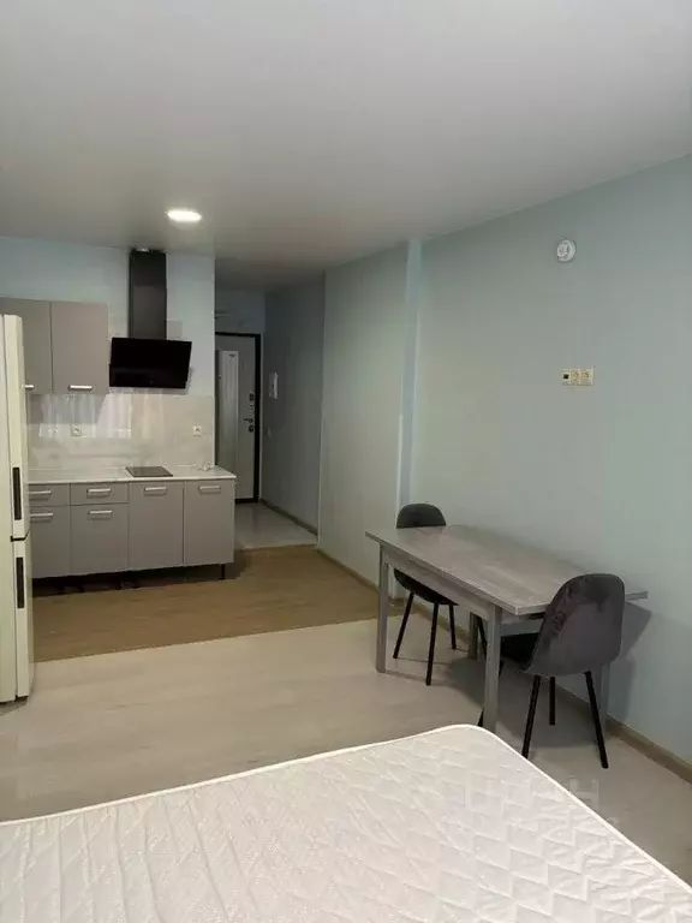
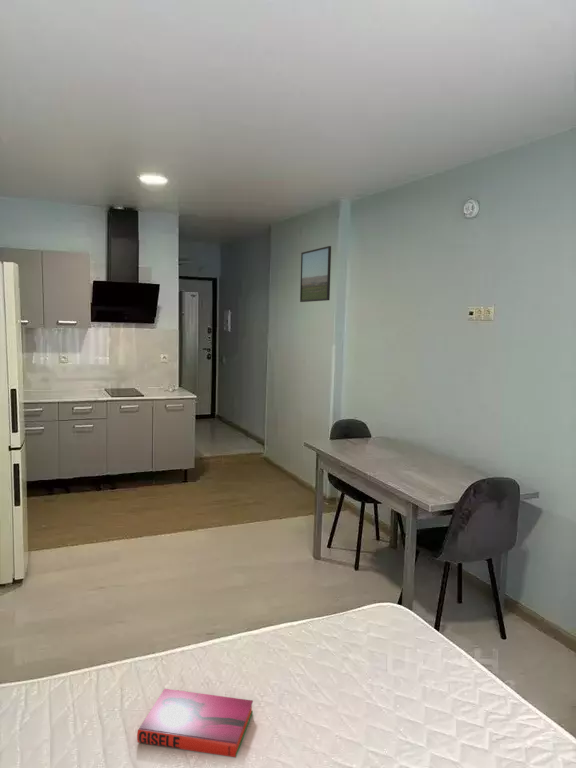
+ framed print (314, 275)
+ hardback book (197, 721)
